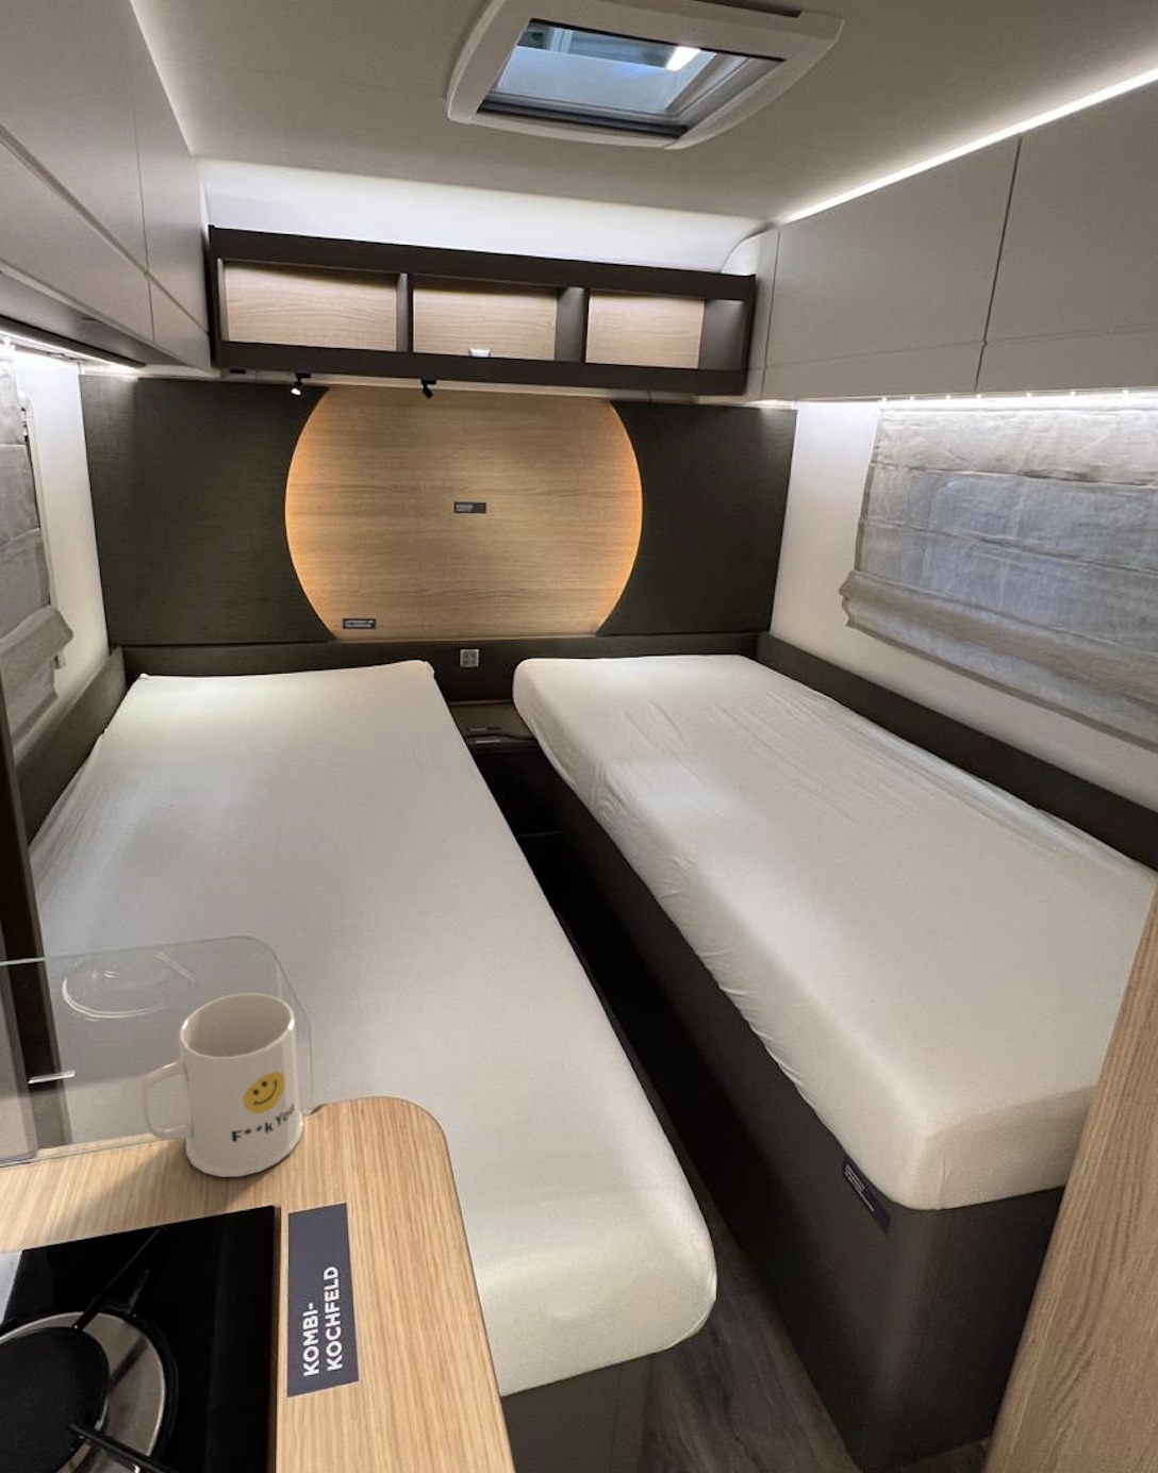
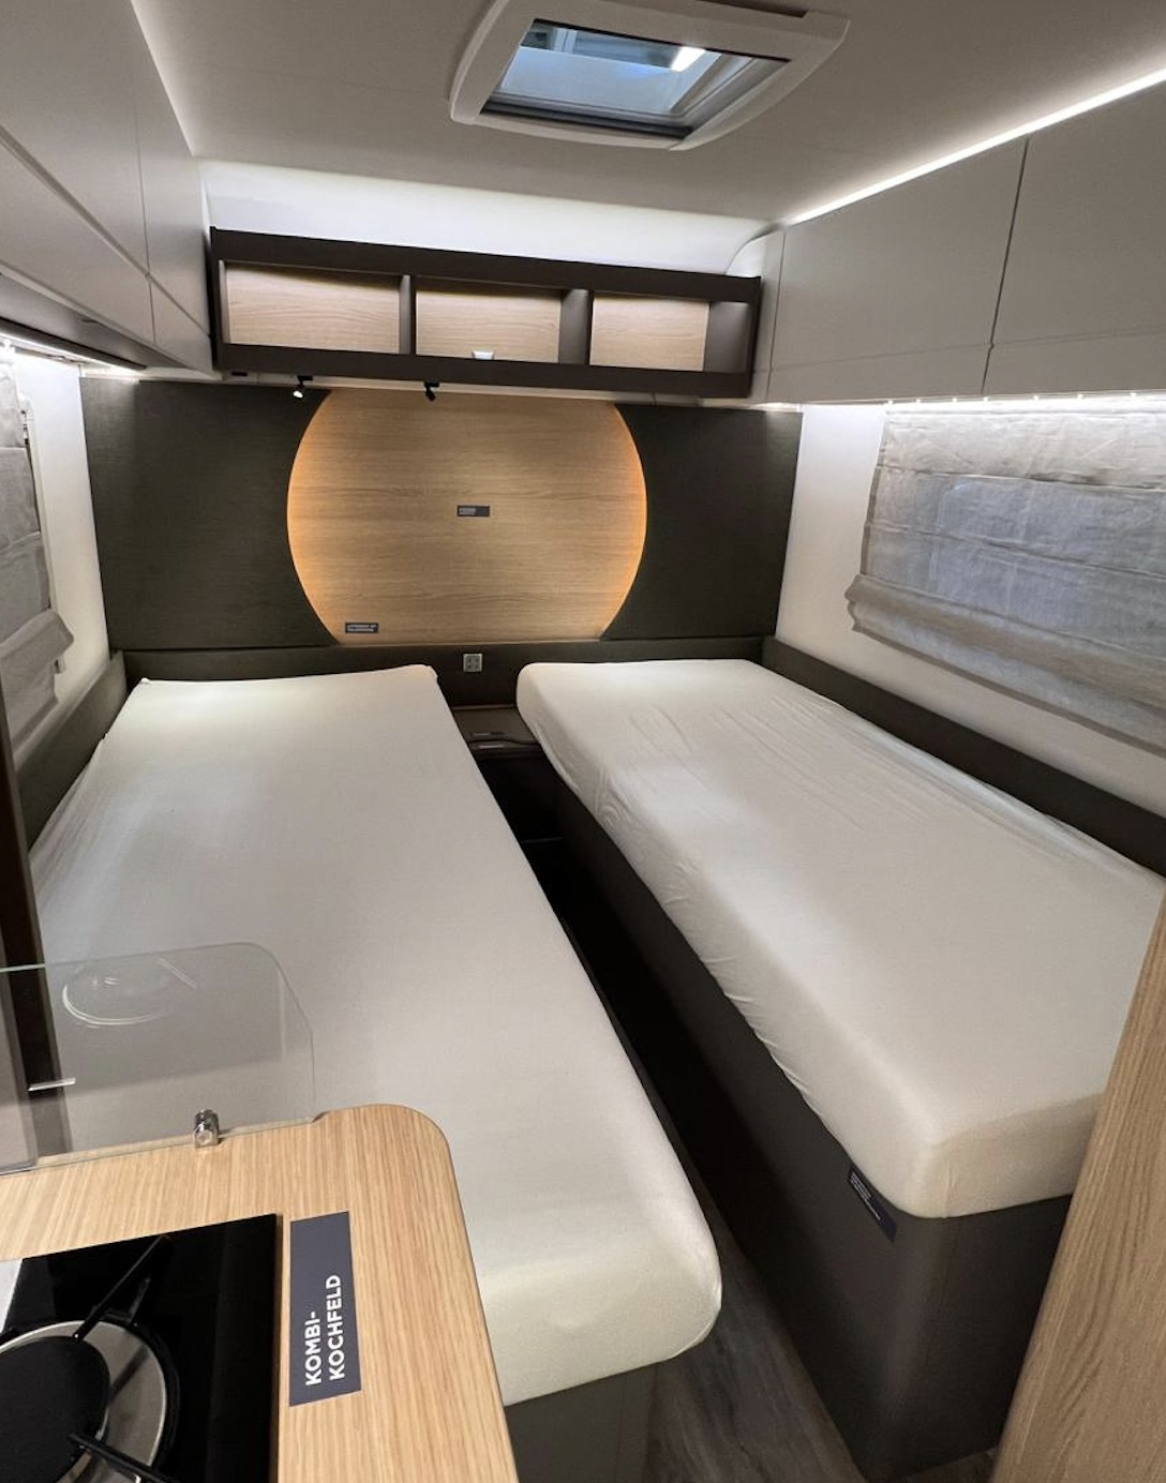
- mug (225, 1088)
